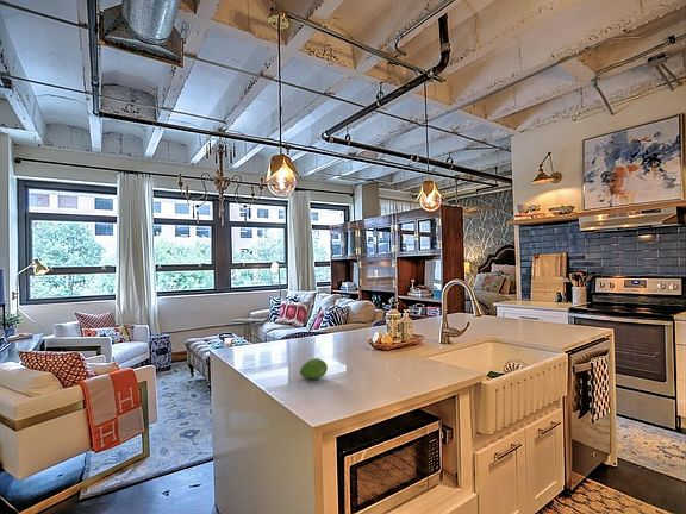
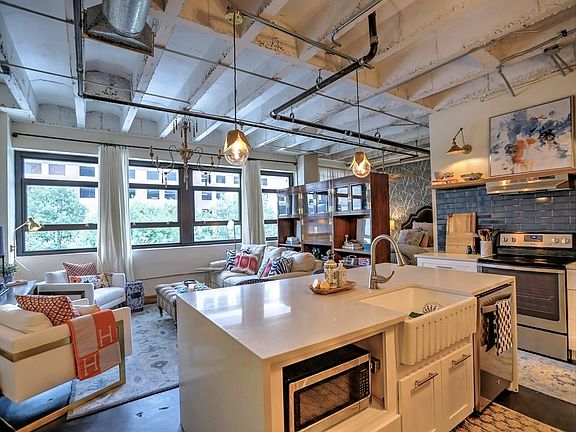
- fruit (313, 368)
